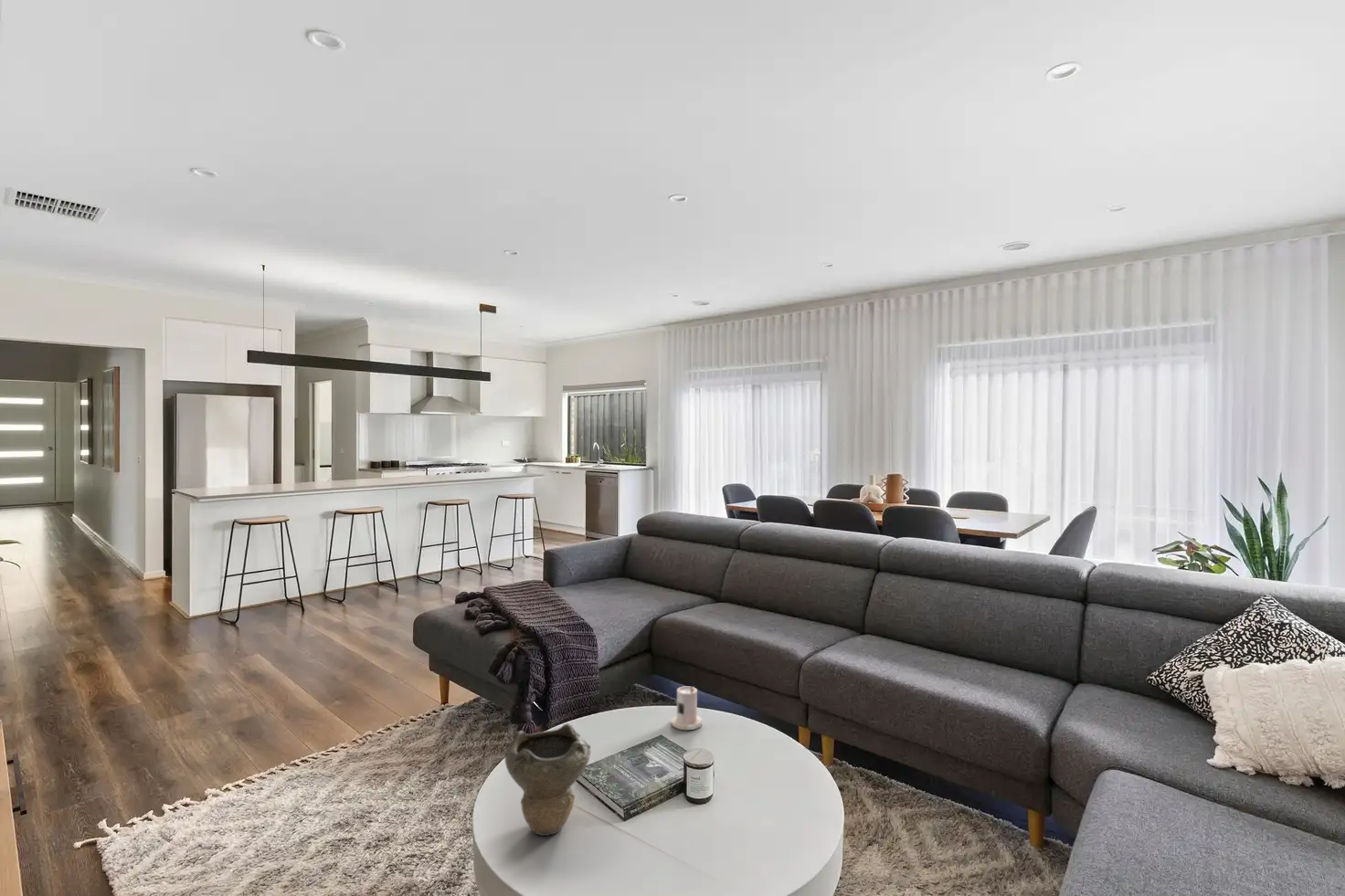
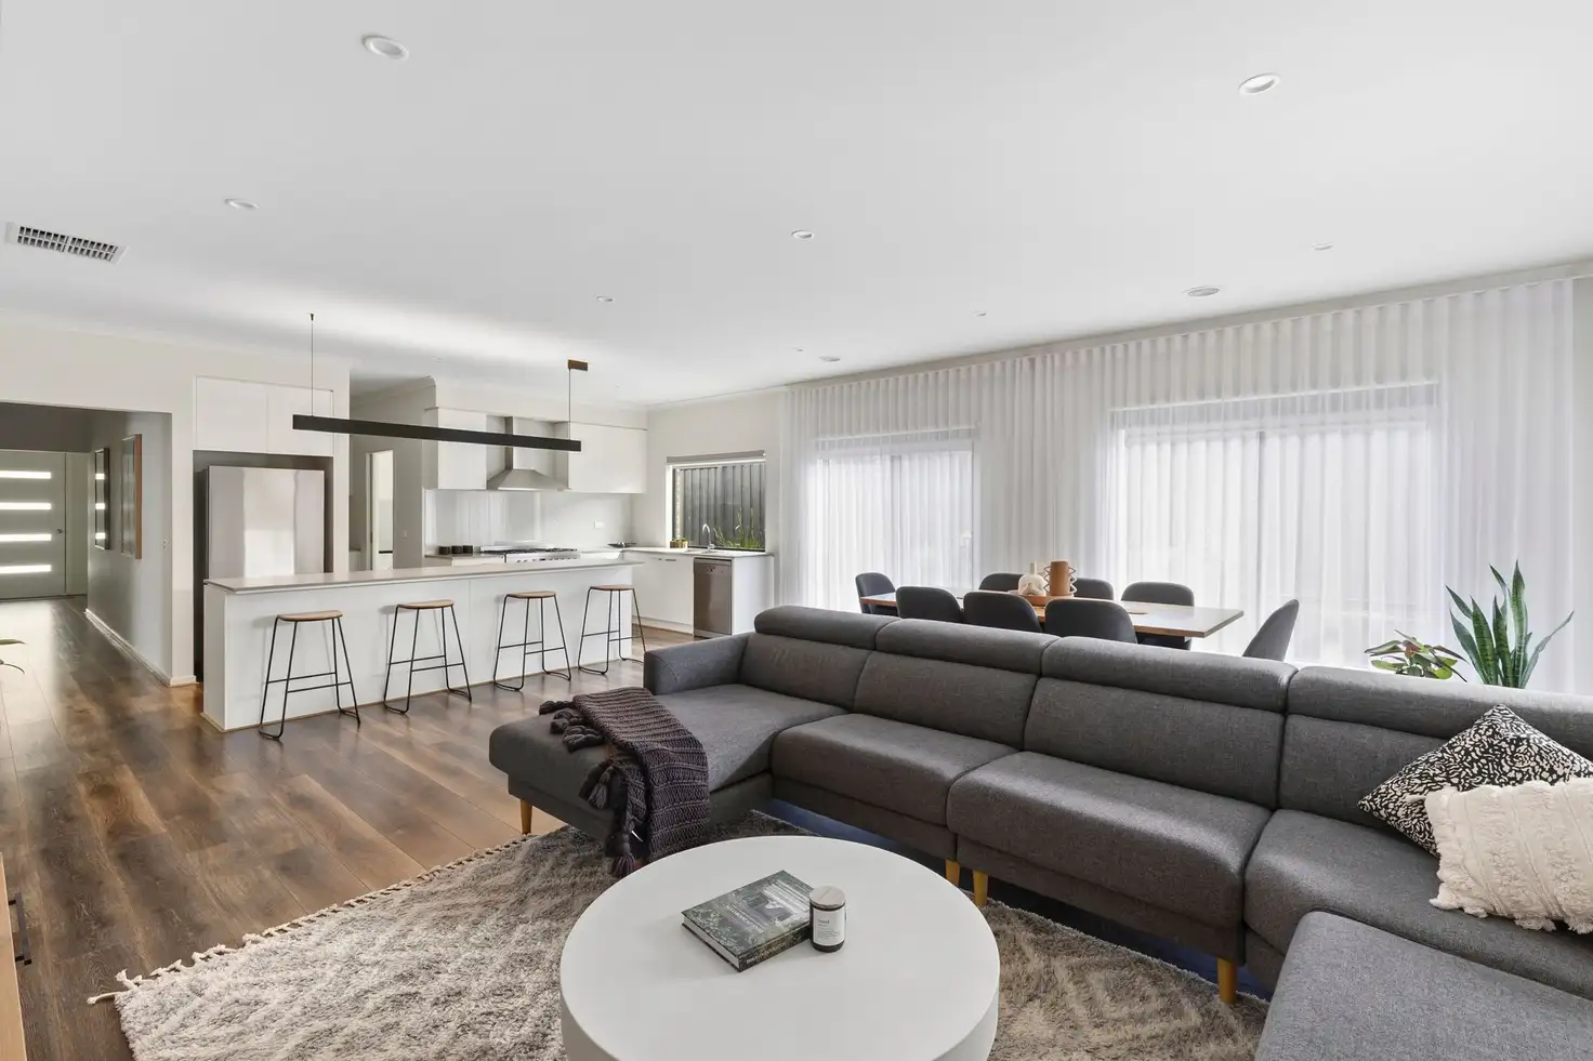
- candle (686, 704)
- decorative bowl (547, 782)
